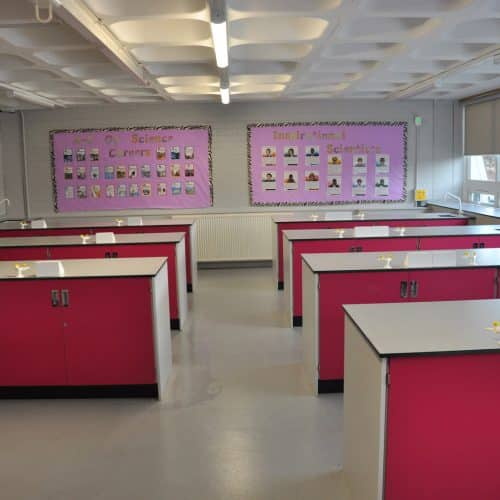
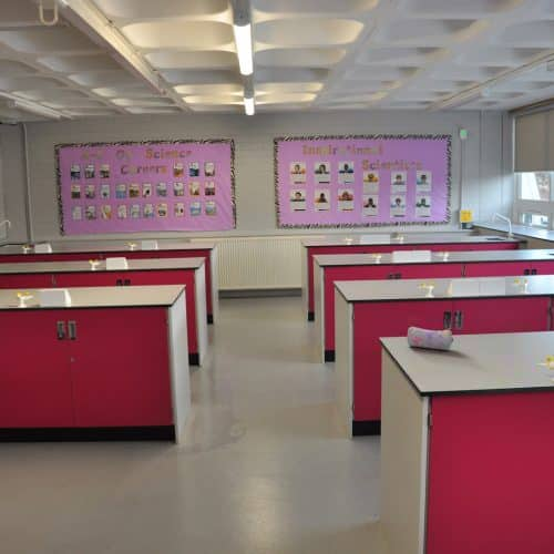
+ pencil case (429, 338)
